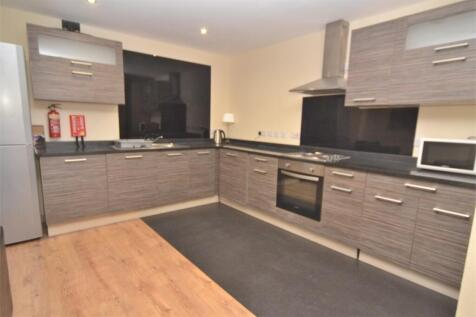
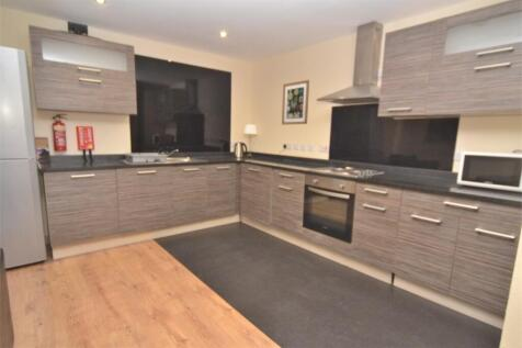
+ wall art (294, 103)
